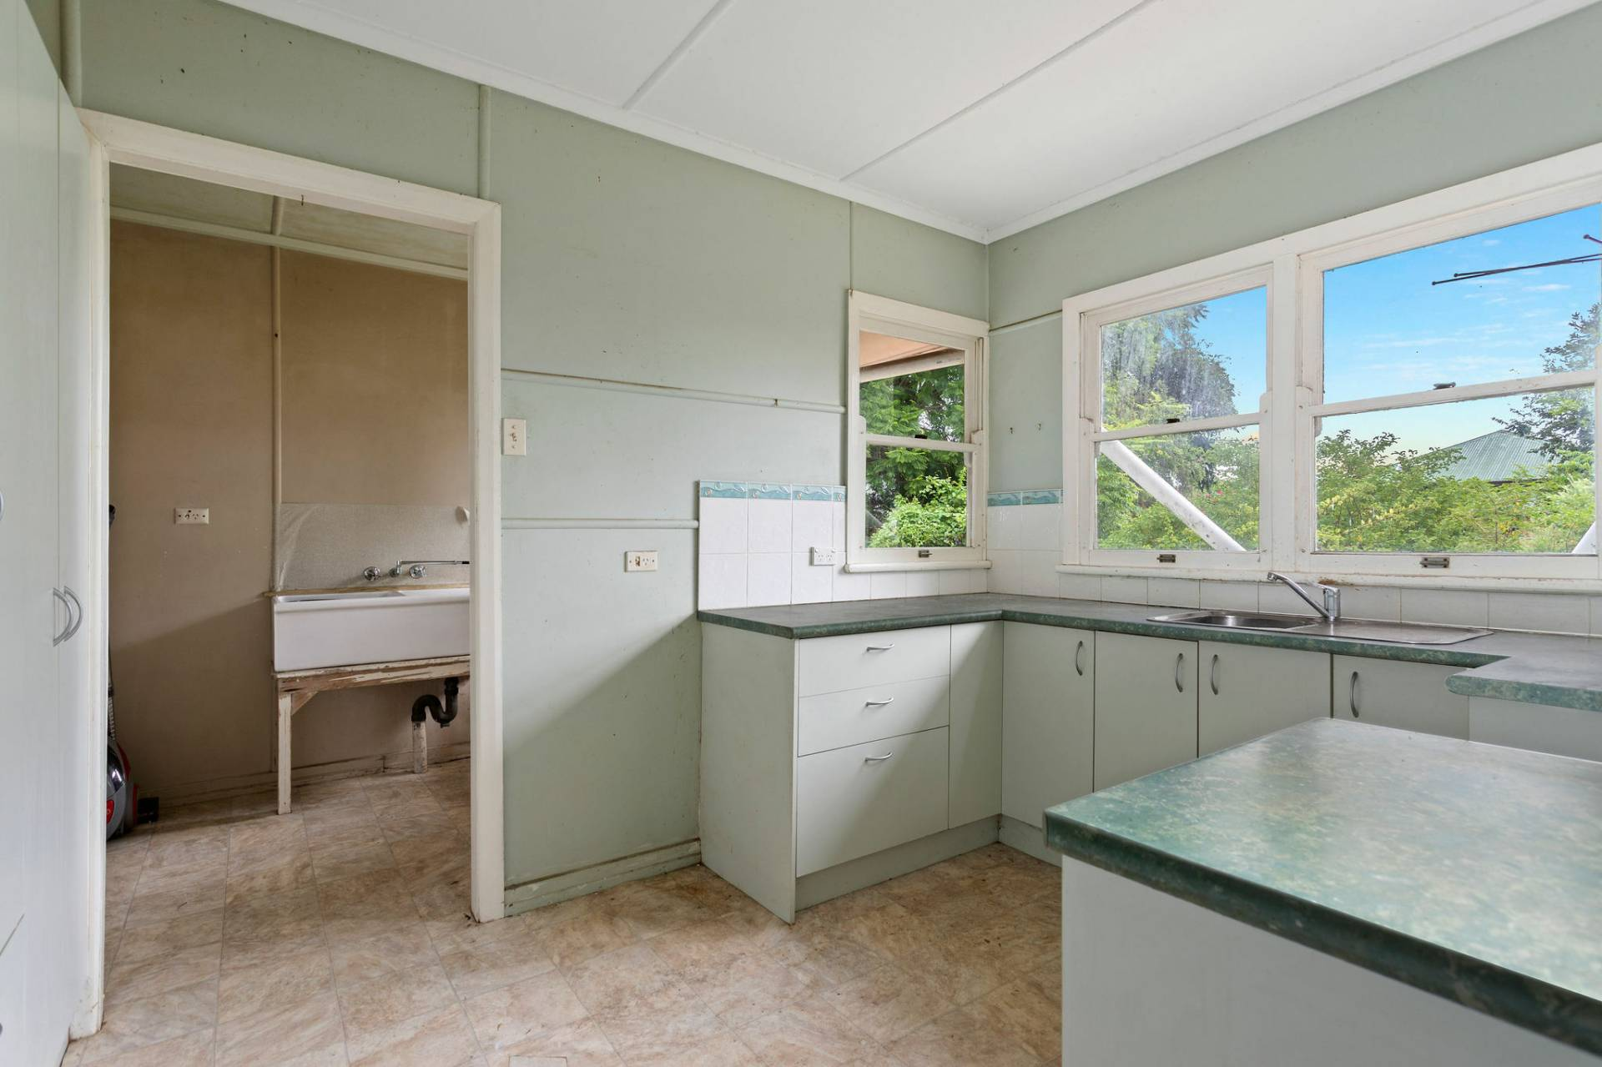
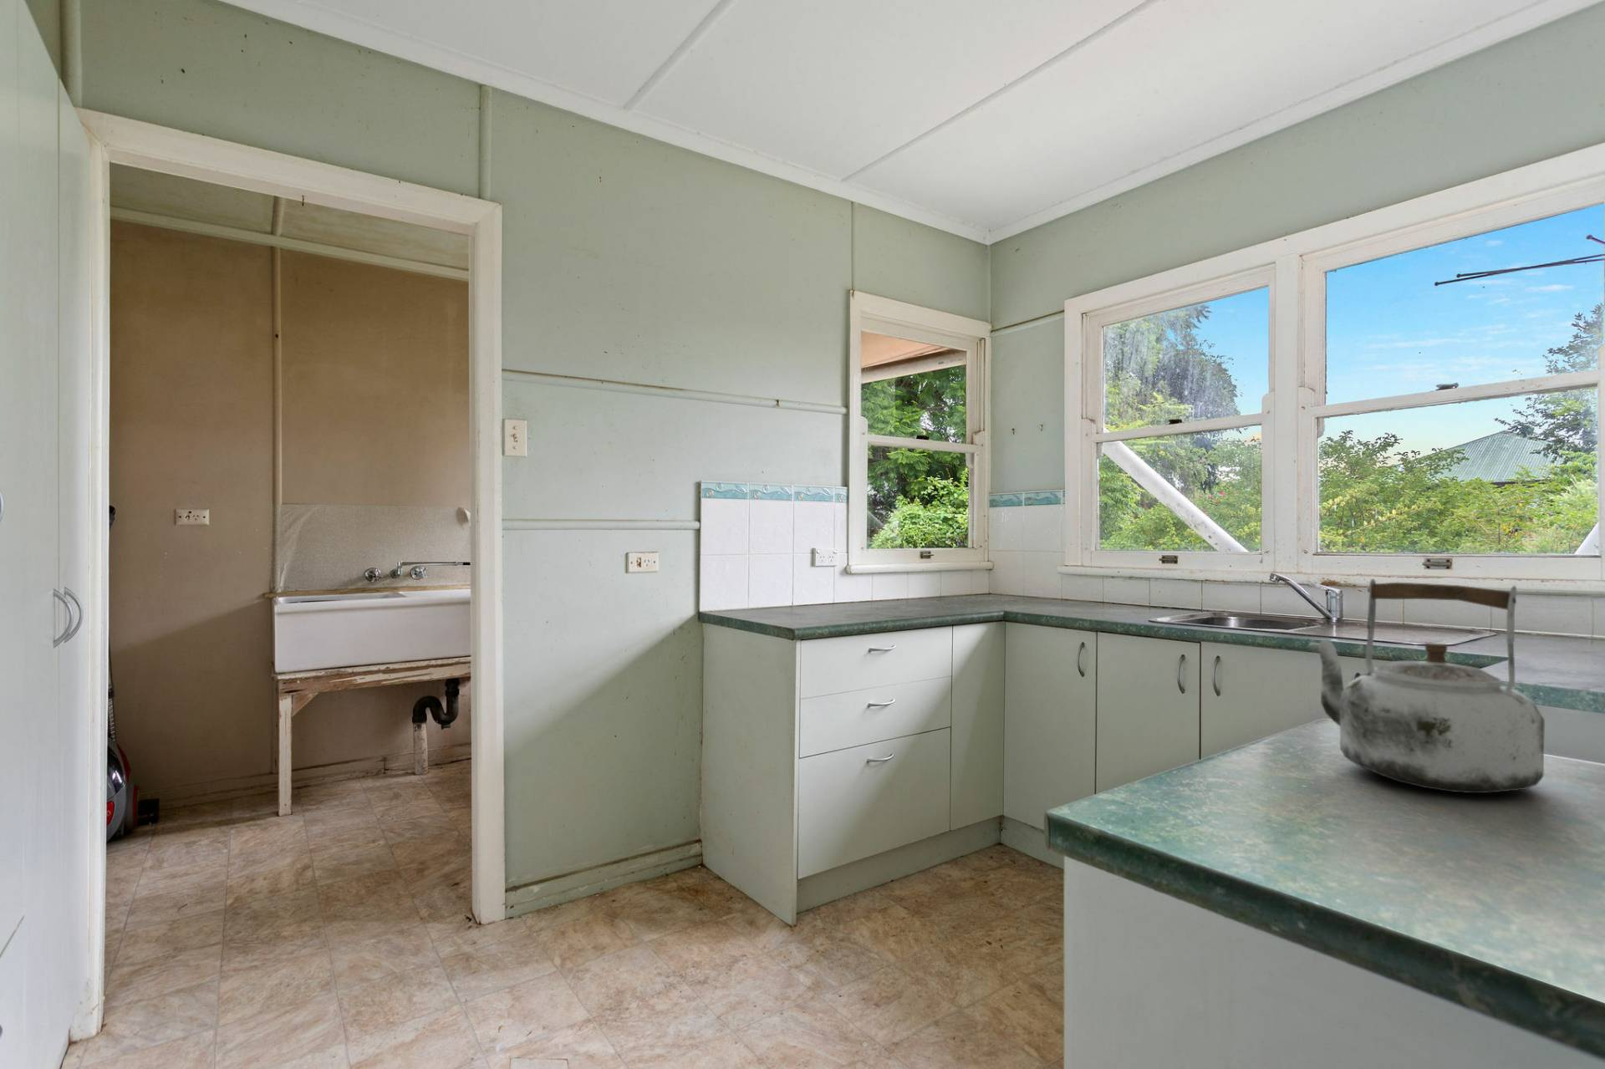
+ kettle (1412, 675)
